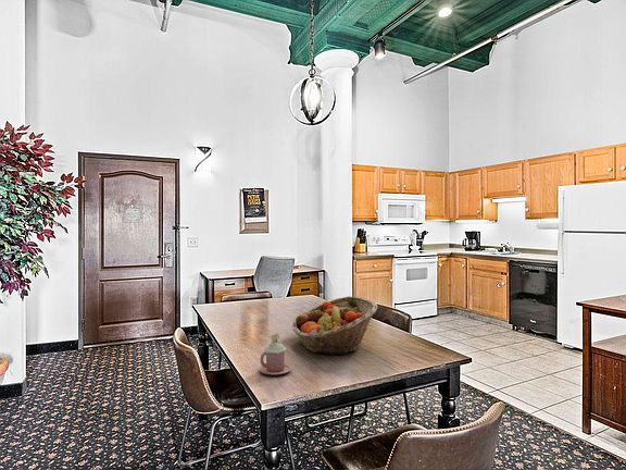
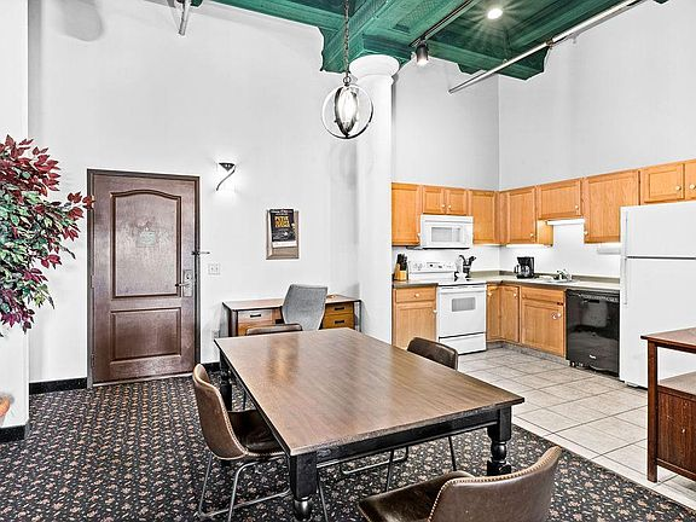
- mug (275, 351)
- fruit basket (334, 322)
